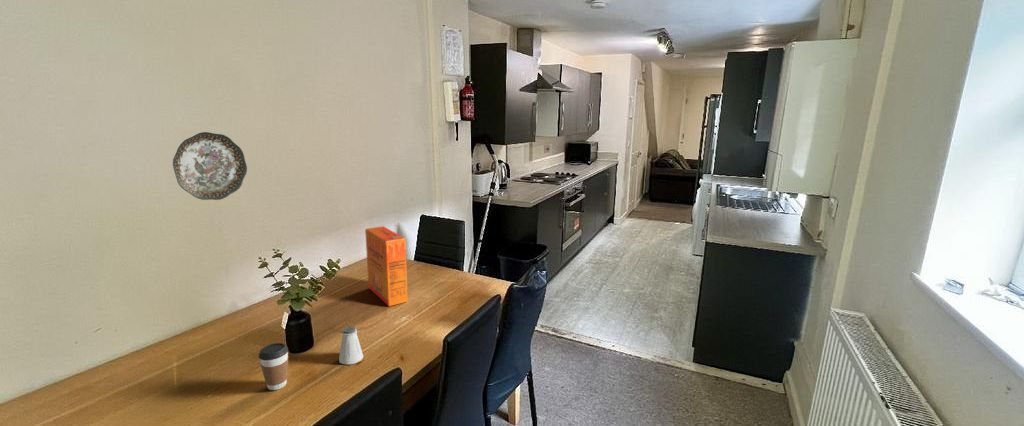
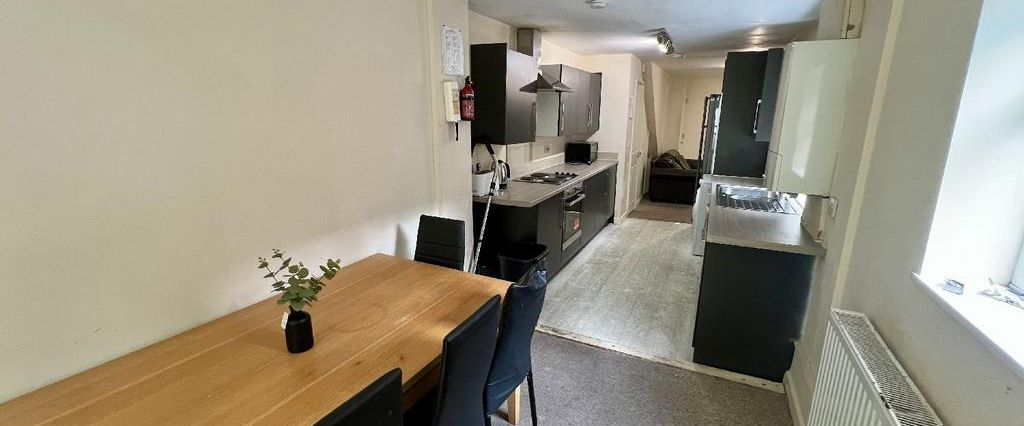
- cereal box (386, 264)
- coffee cup (275, 366)
- decorative plate (210, 166)
- saltshaker (350, 343)
